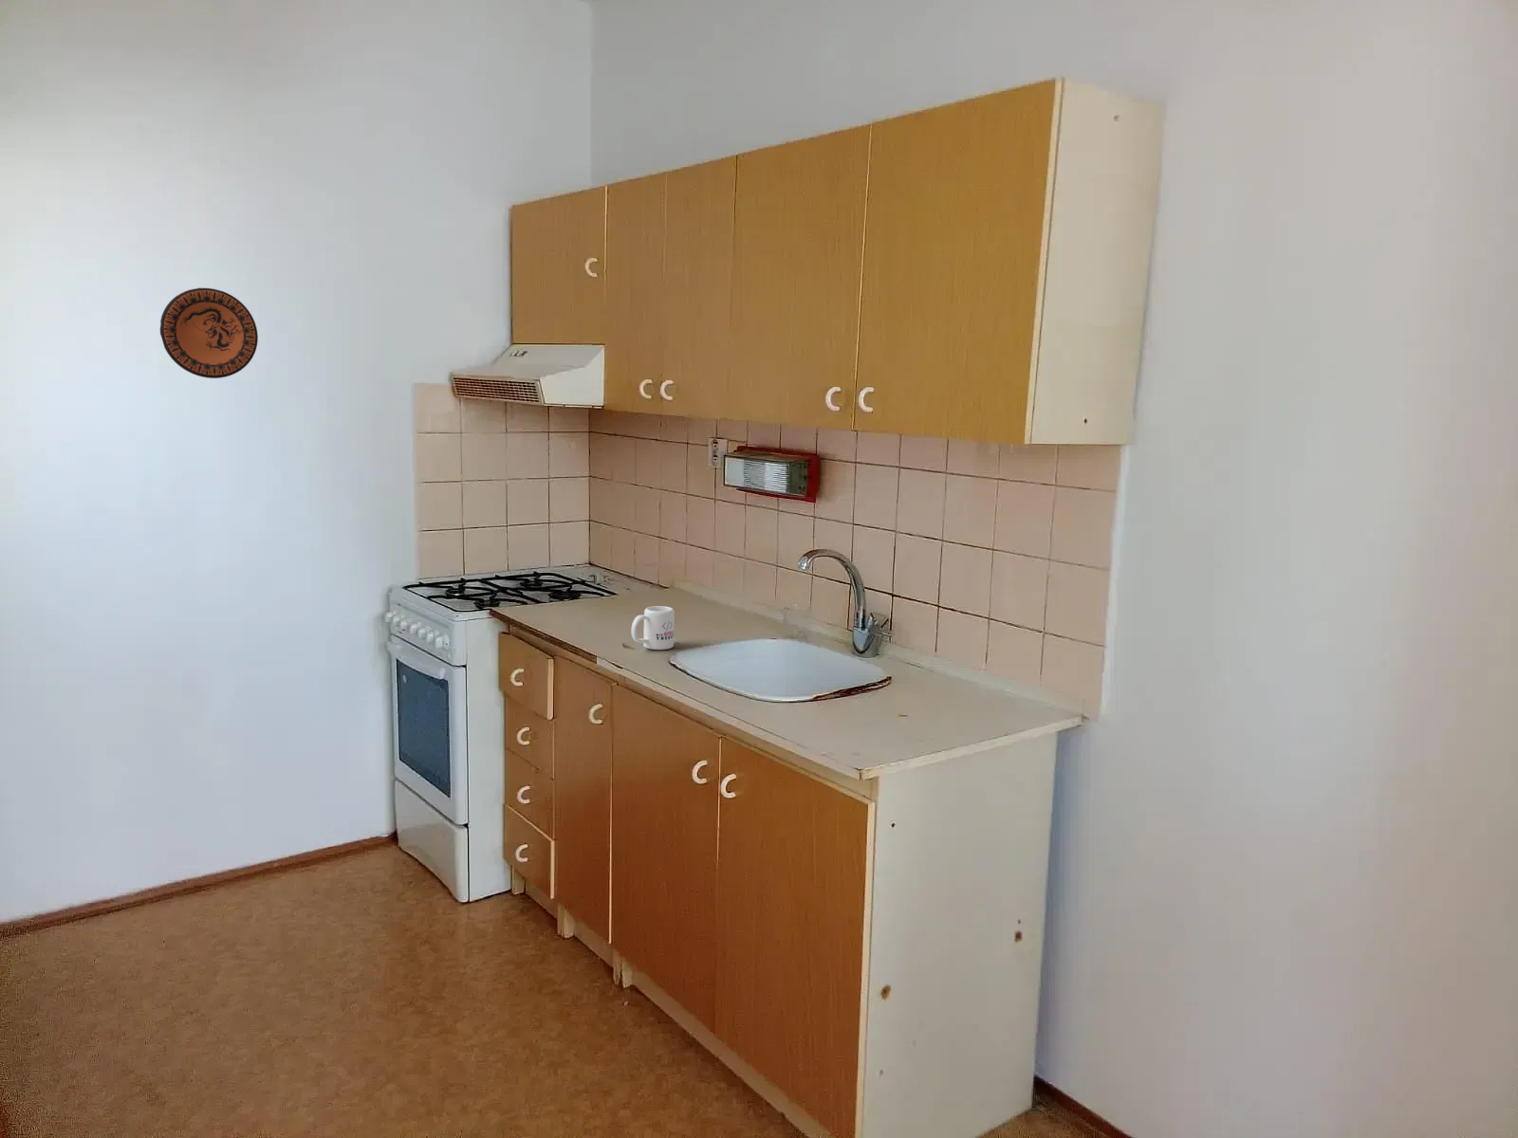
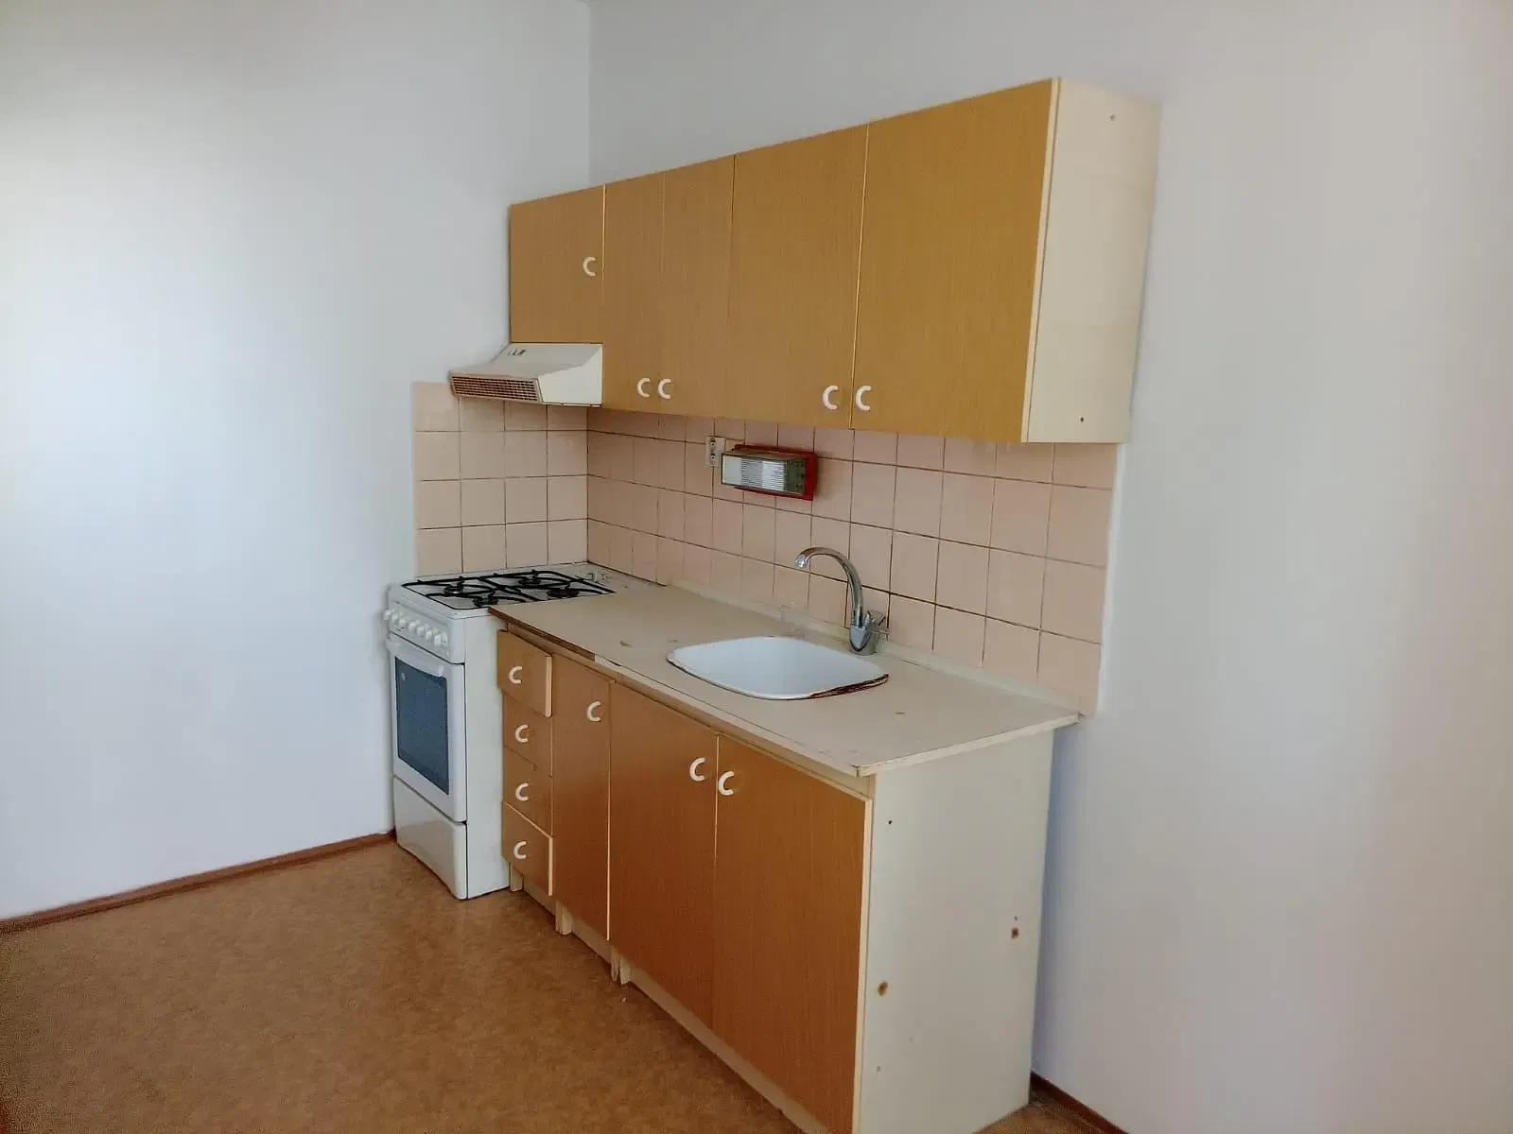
- decorative plate (209, 332)
- mug (651, 629)
